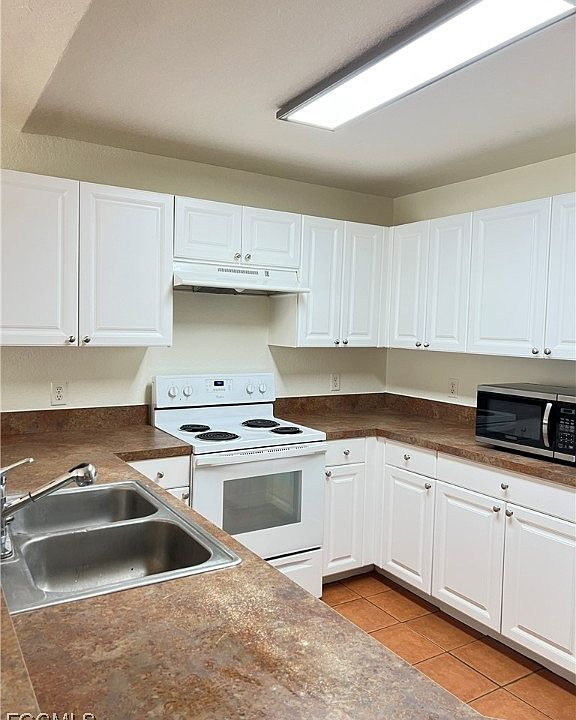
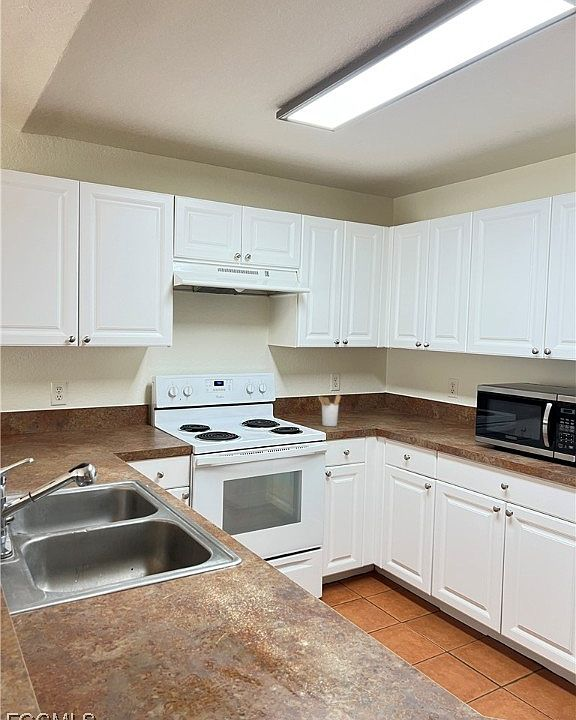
+ utensil holder (327, 410)
